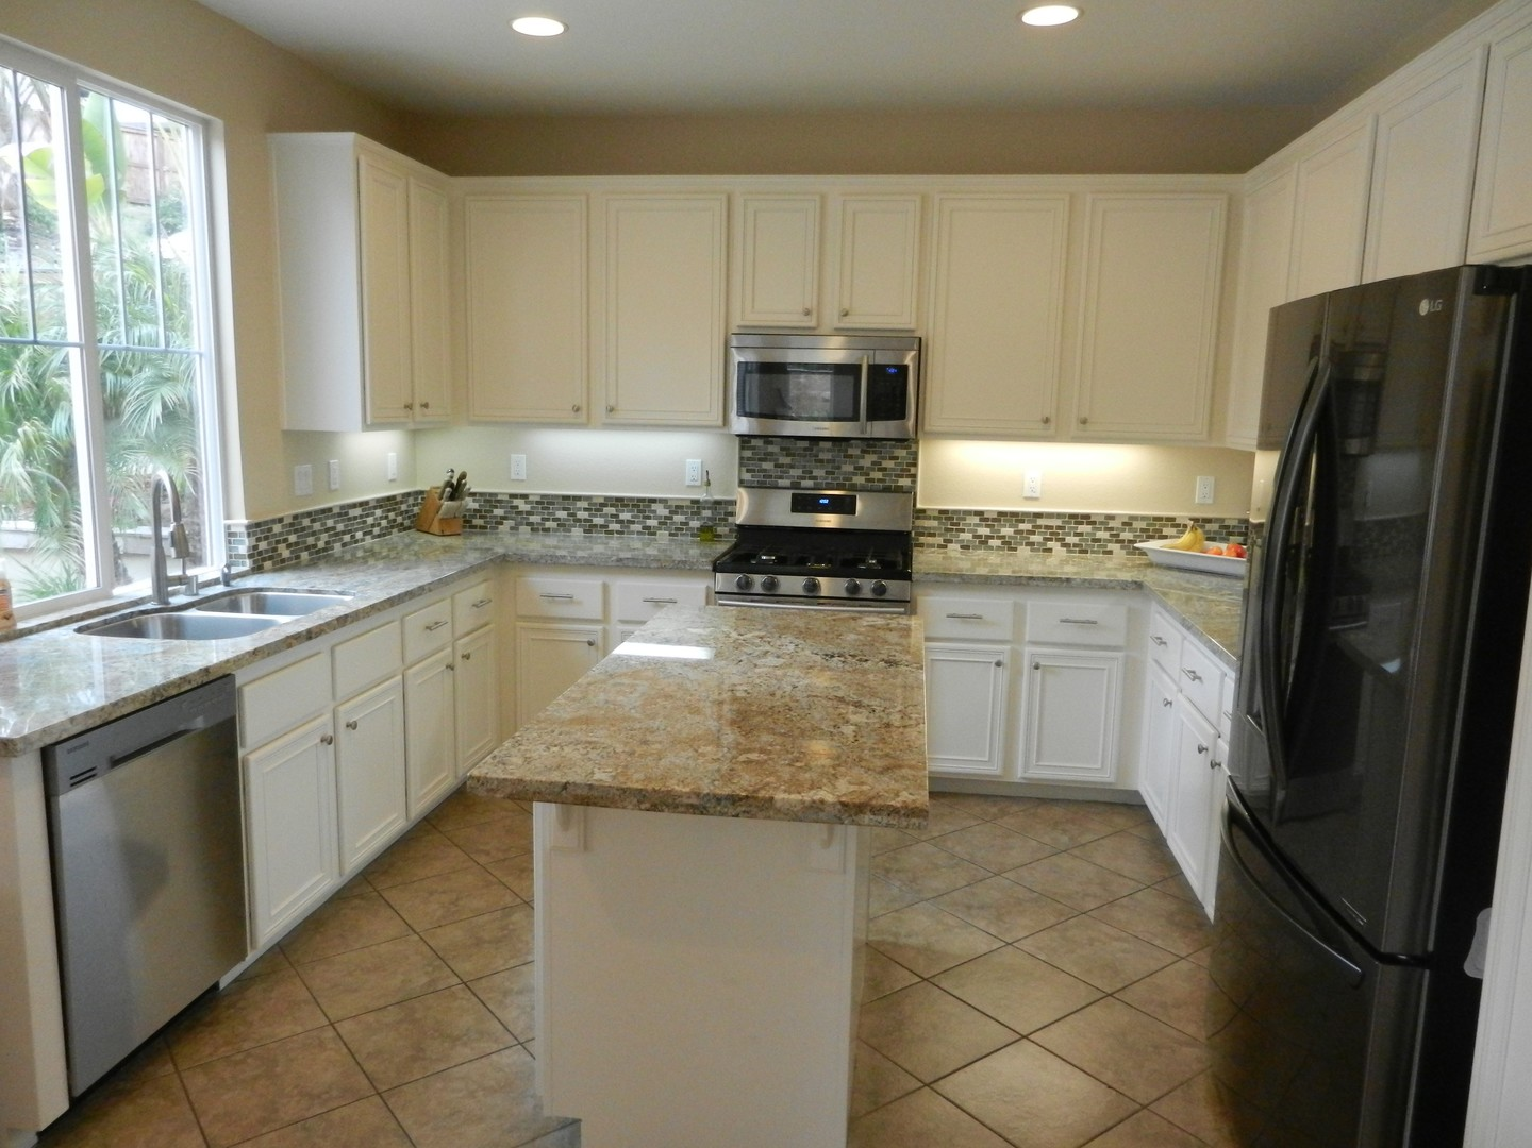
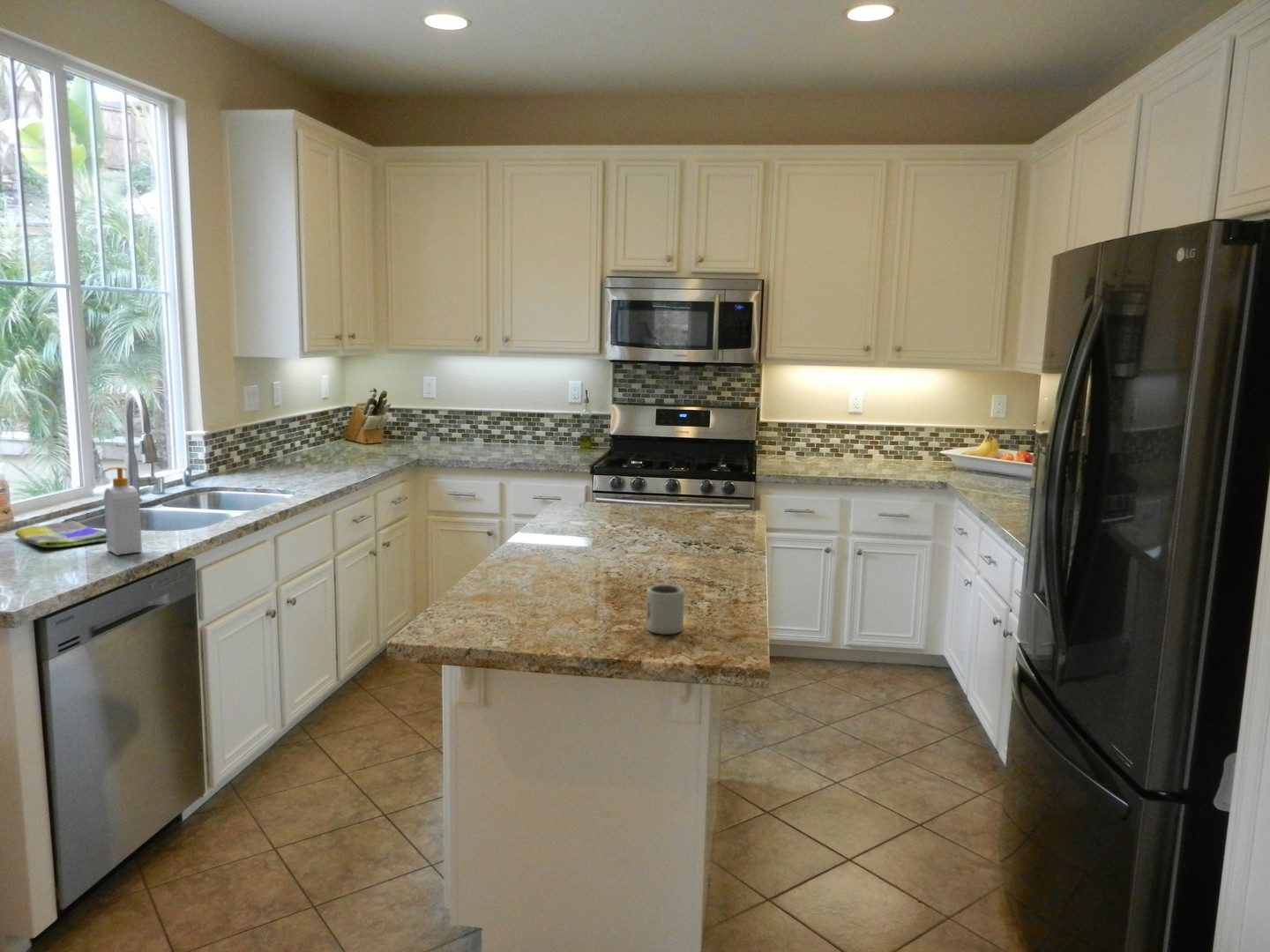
+ soap bottle (120, 509)
+ dish towel (62, 534)
+ cup (666, 606)
